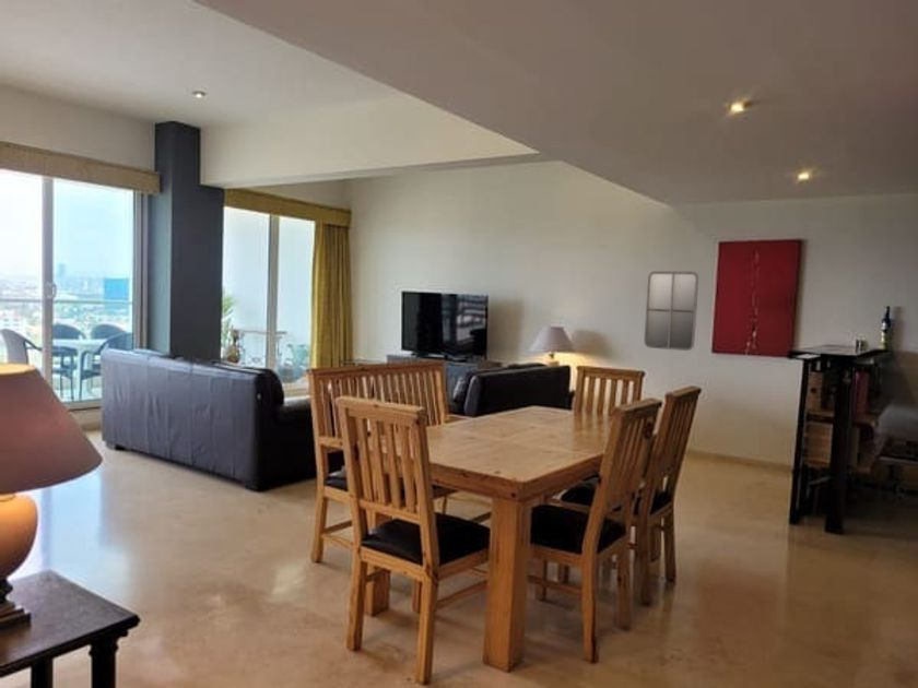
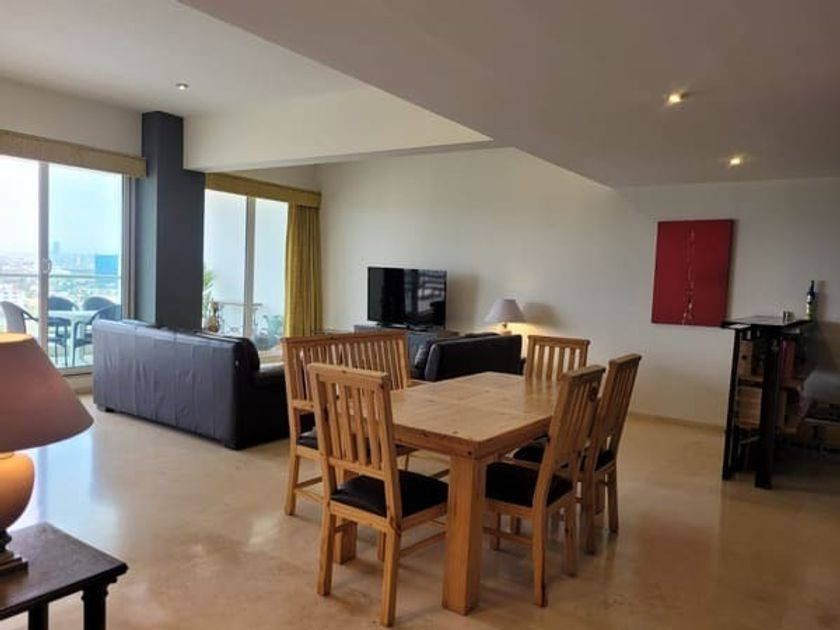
- home mirror (670, 310)
